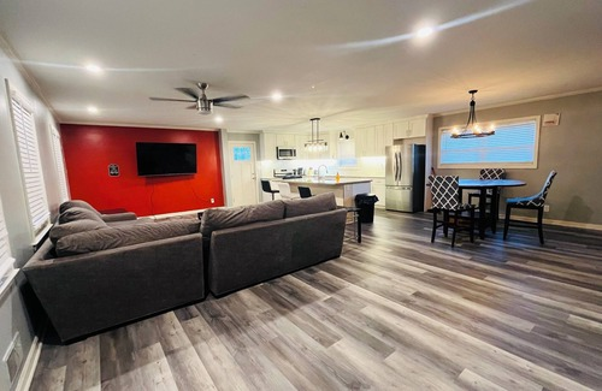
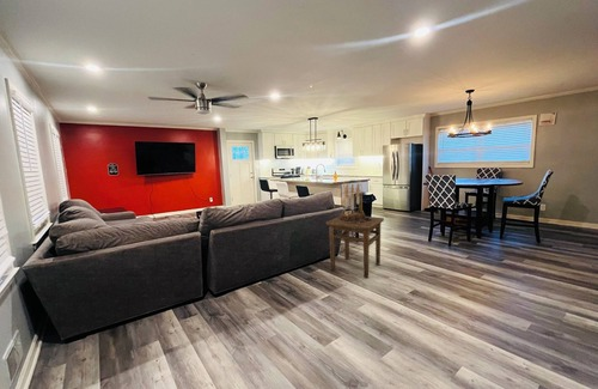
+ table lamp (356, 200)
+ side table (355, 241)
